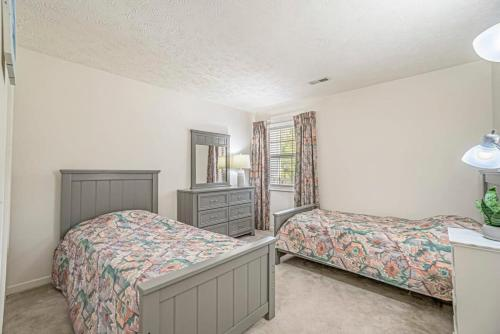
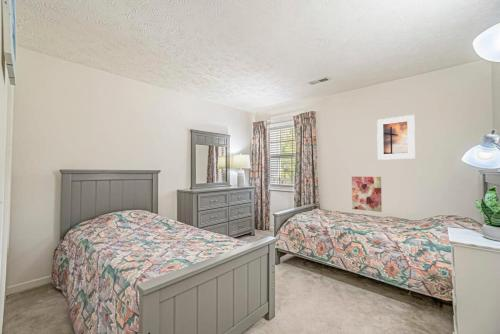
+ wall art (366, 193)
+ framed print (395, 138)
